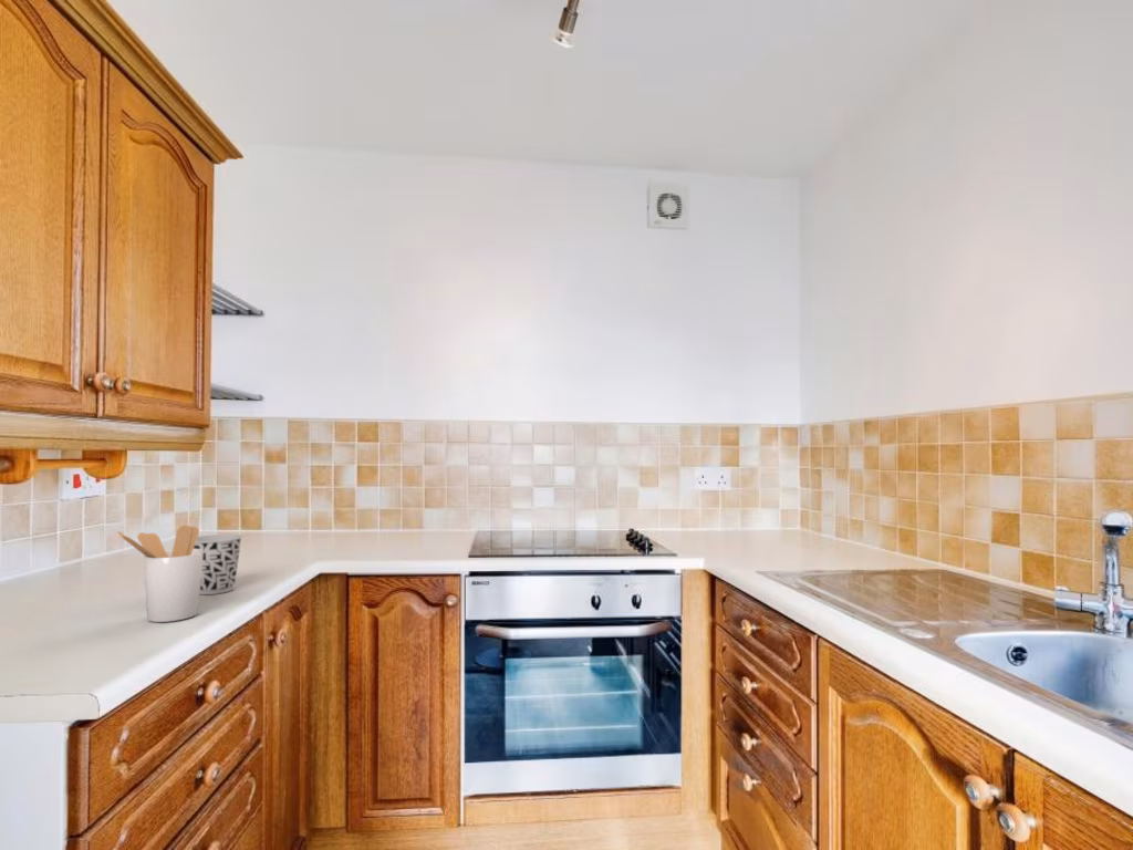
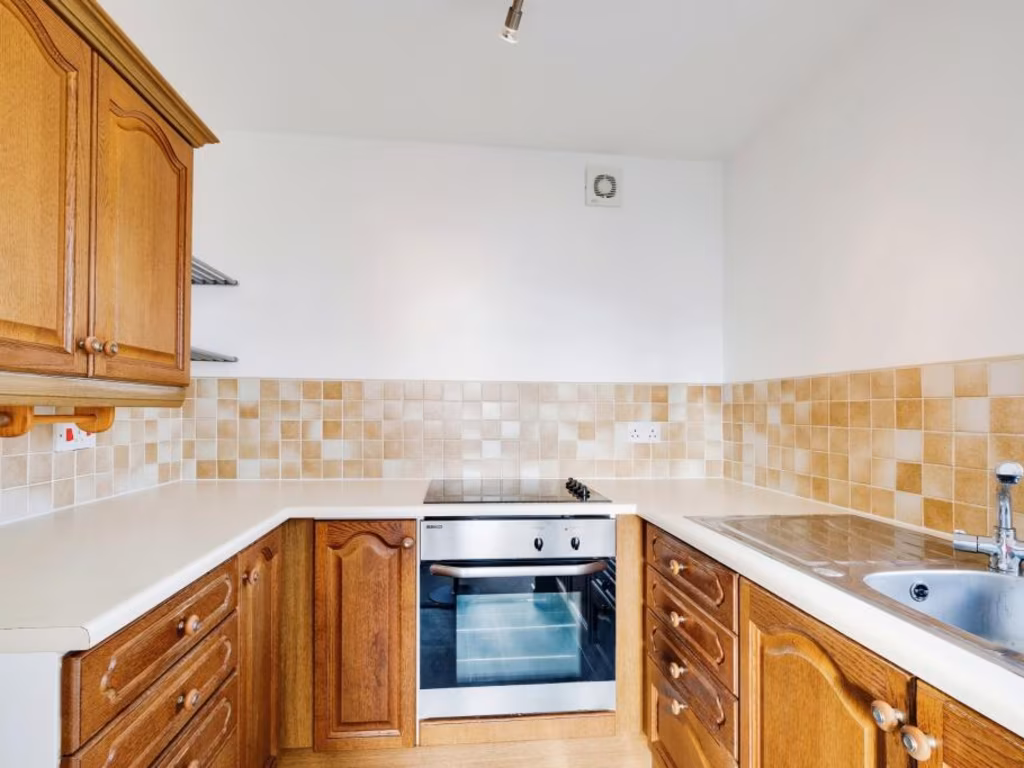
- cup (215, 563)
- utensil holder (159, 571)
